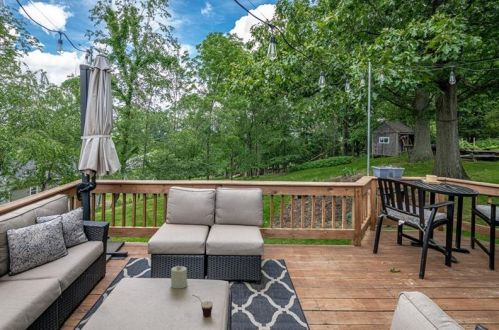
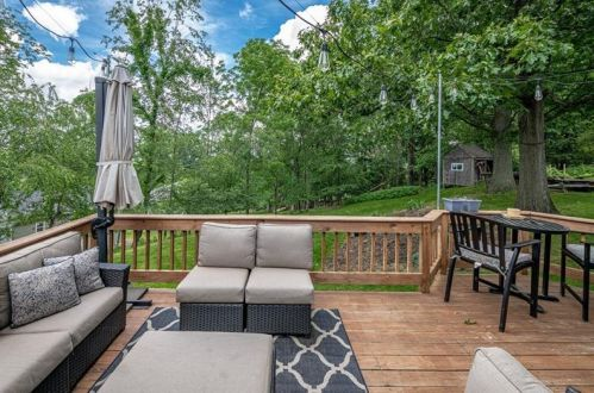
- candle (179, 275)
- cup (202, 305)
